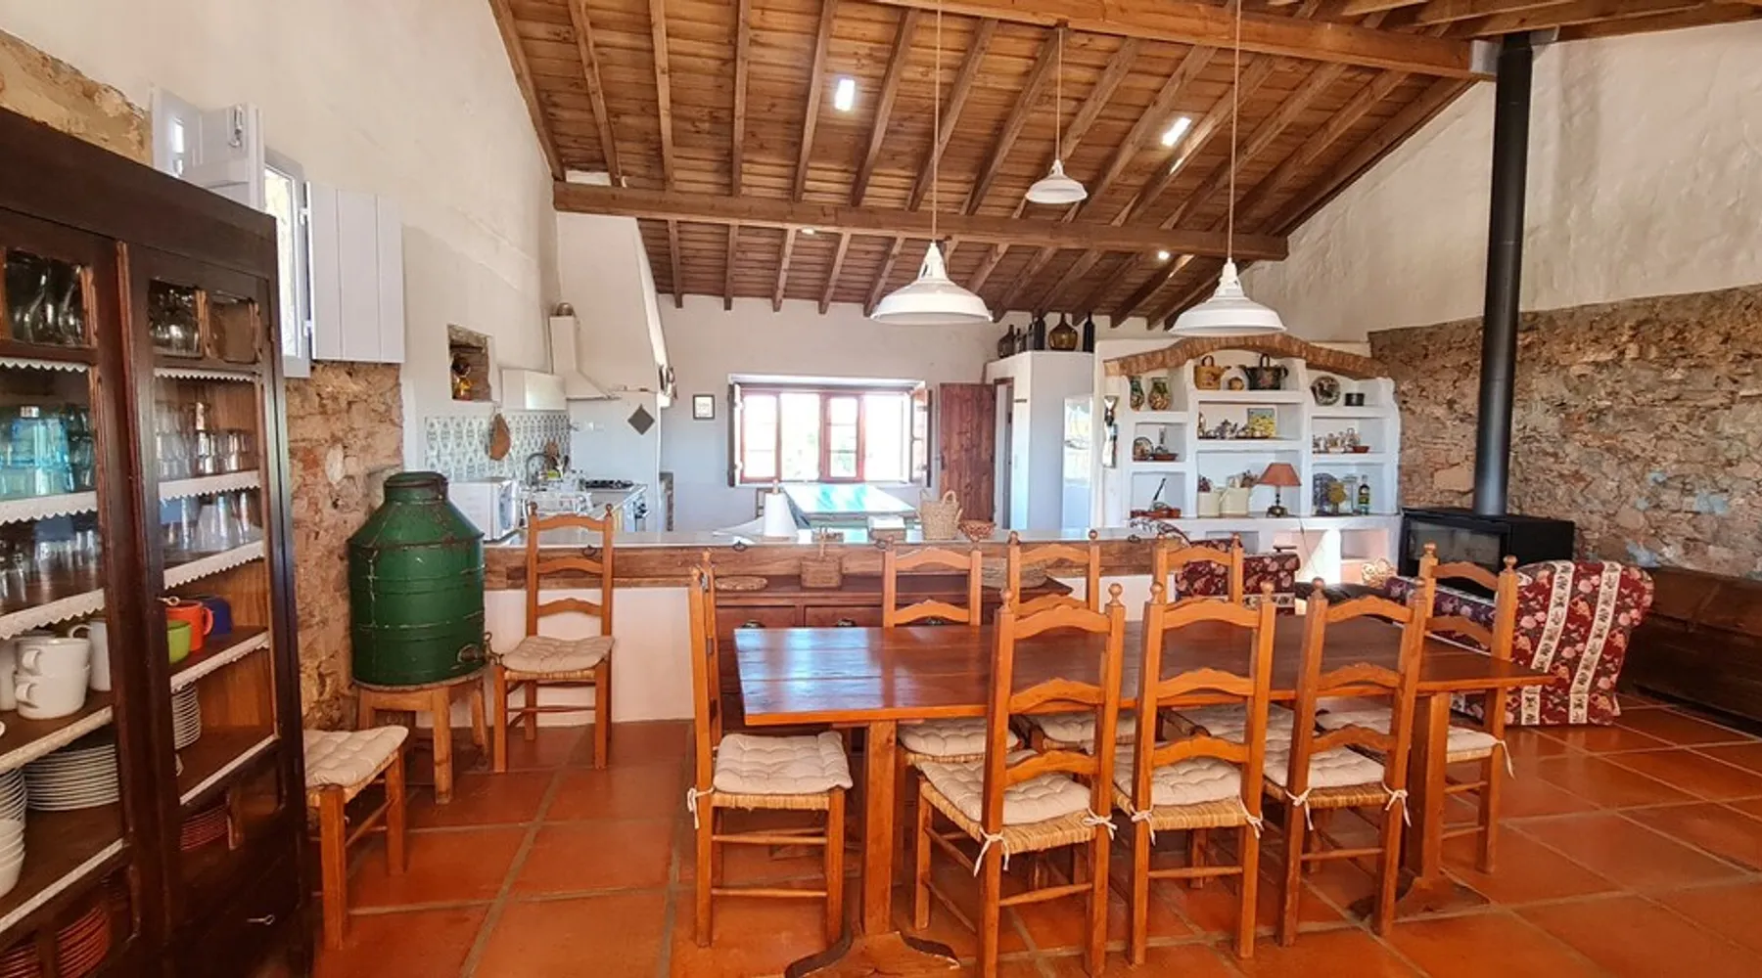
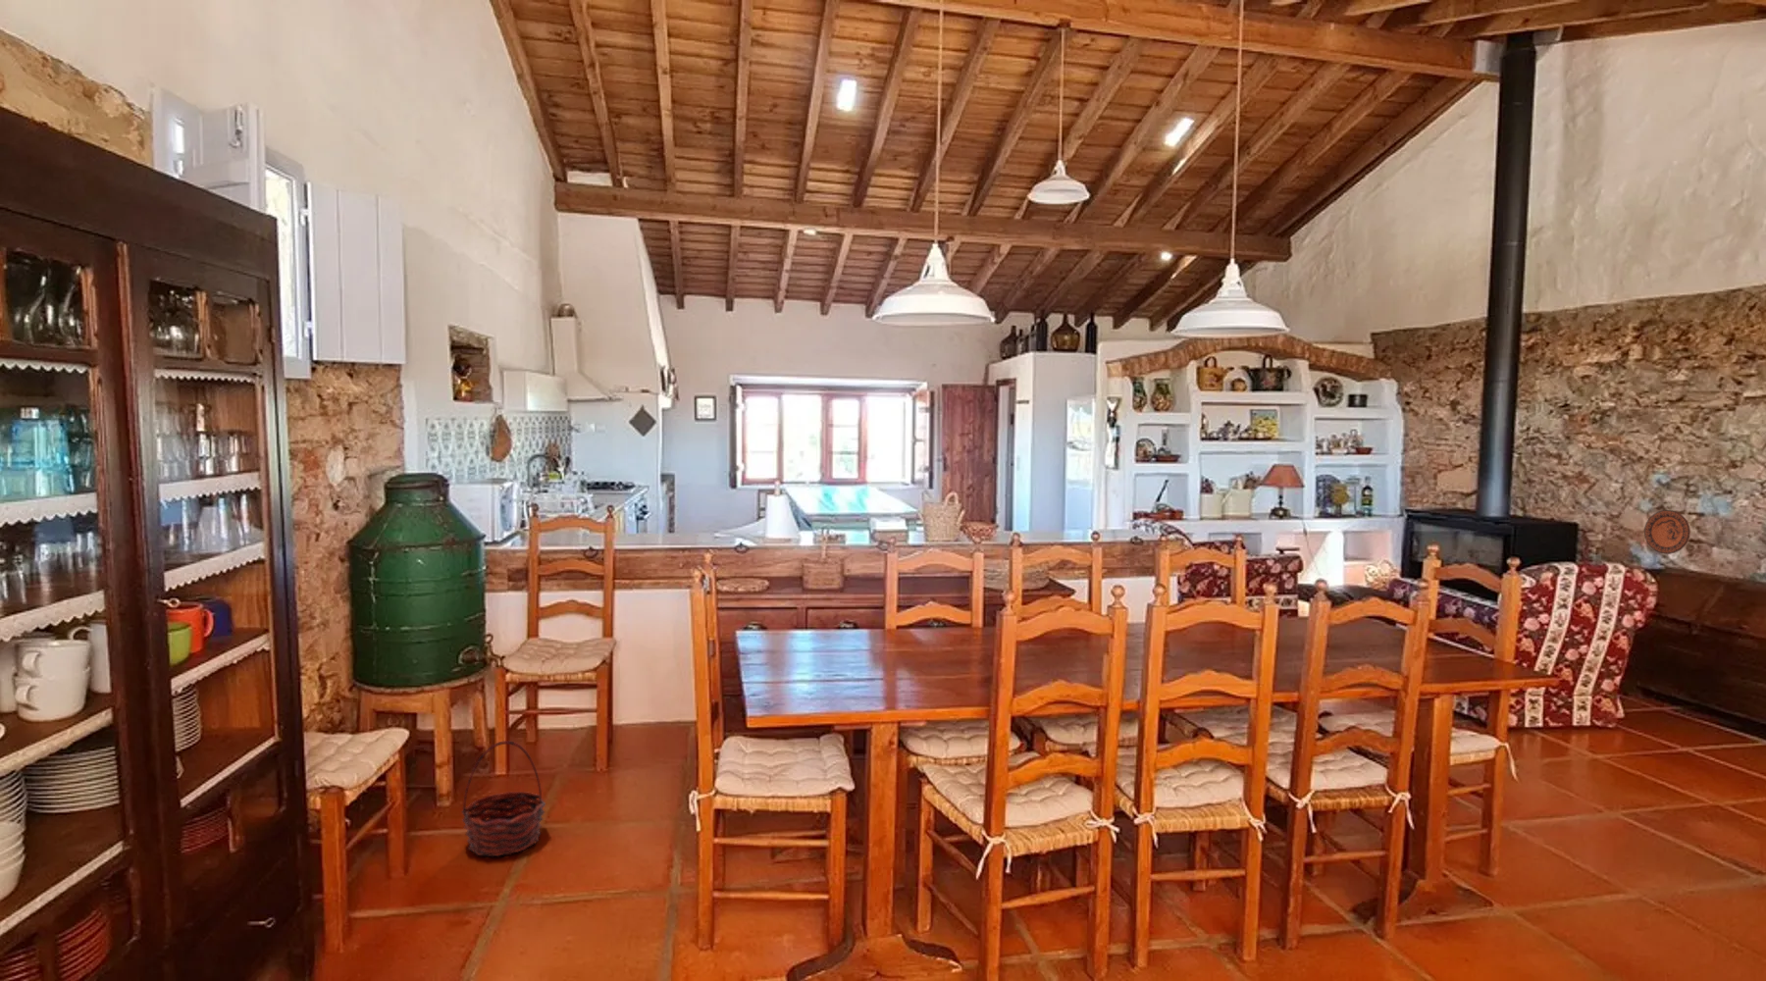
+ decorative plate (1667, 532)
+ basket (504, 793)
